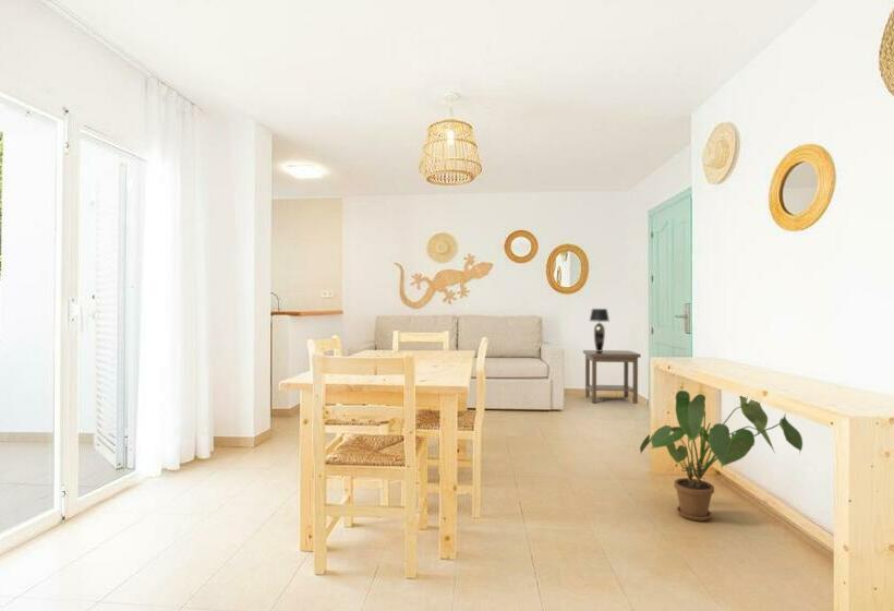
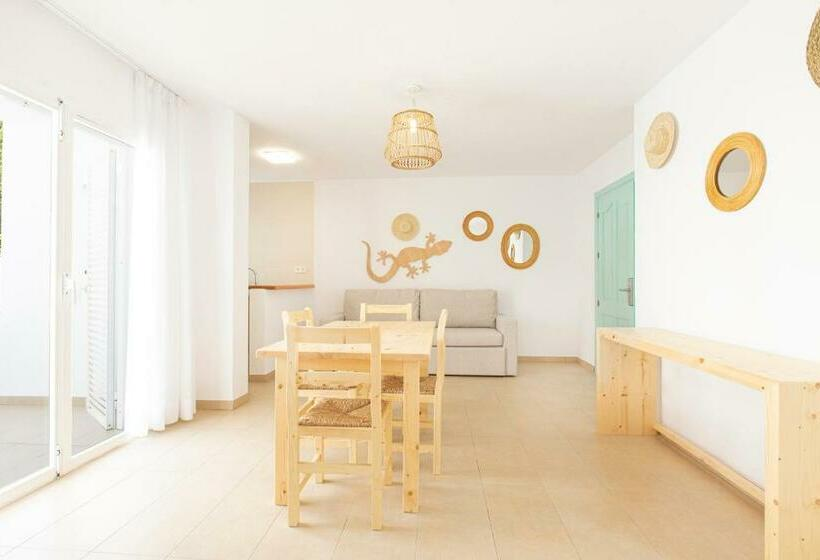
- table lamp (599, 330)
- side table (611, 385)
- house plant (714, 455)
